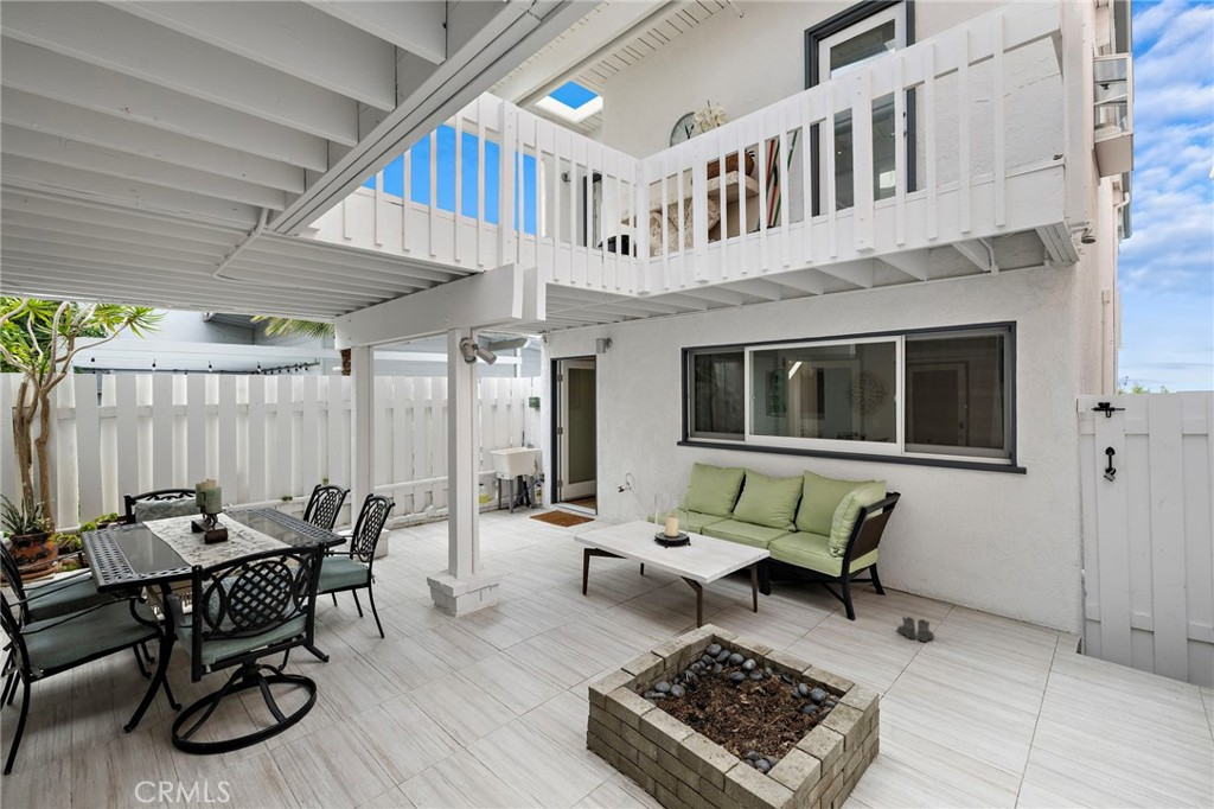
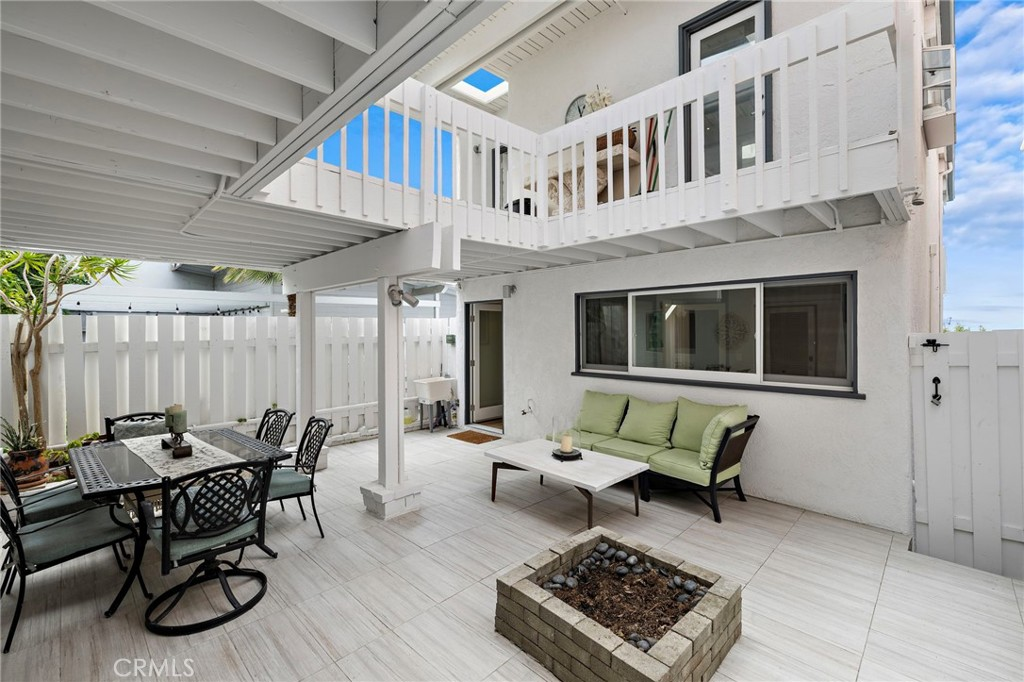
- boots (918, 626)
